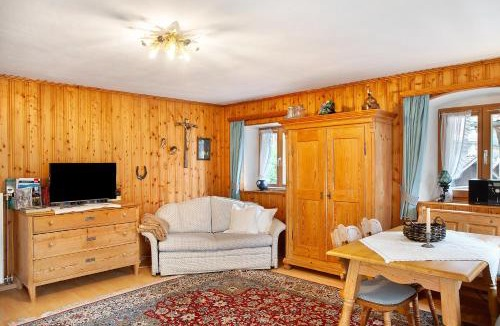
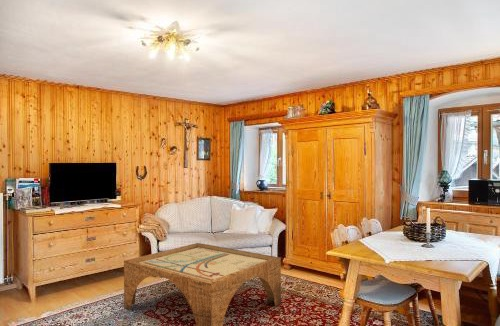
+ coffee table (203, 282)
